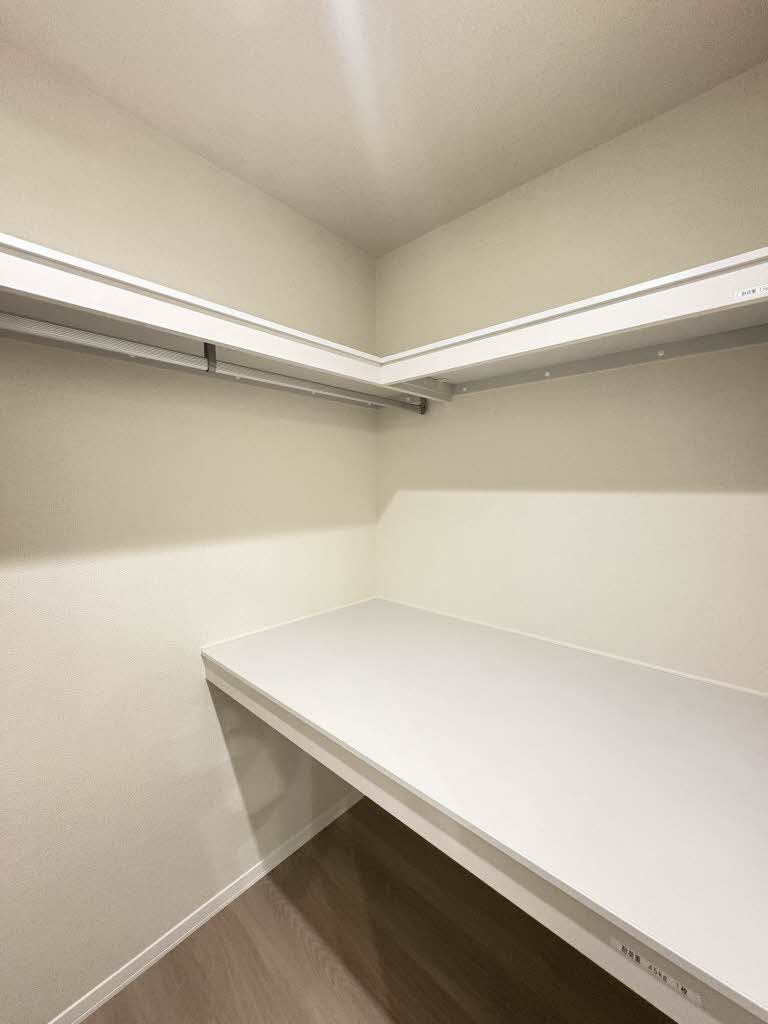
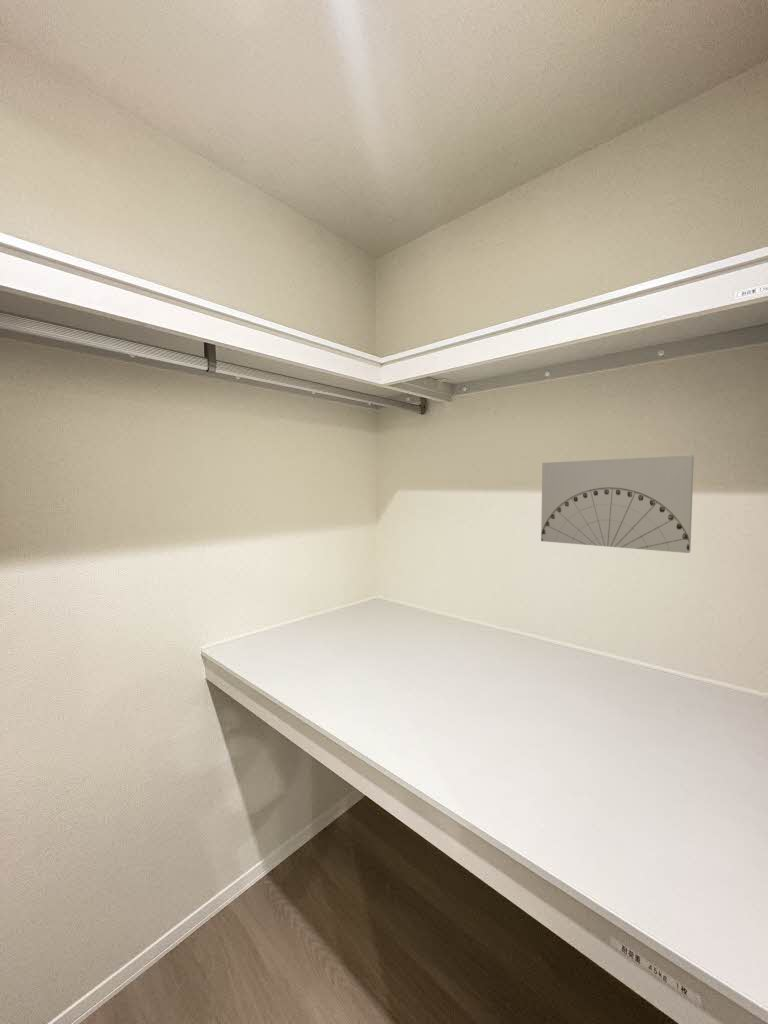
+ wall art (609, 503)
